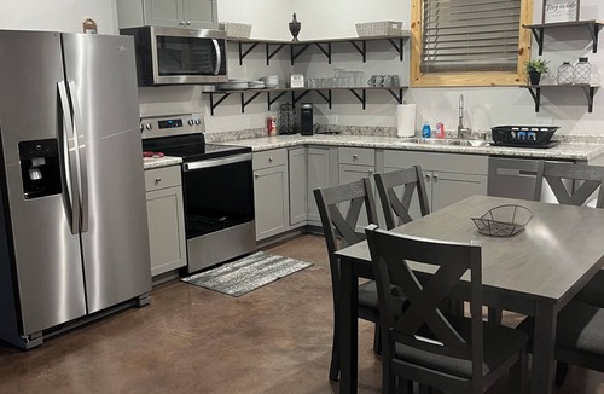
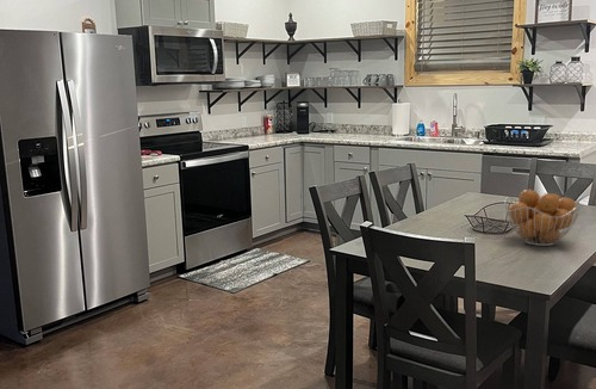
+ fruit basket (540, 216)
